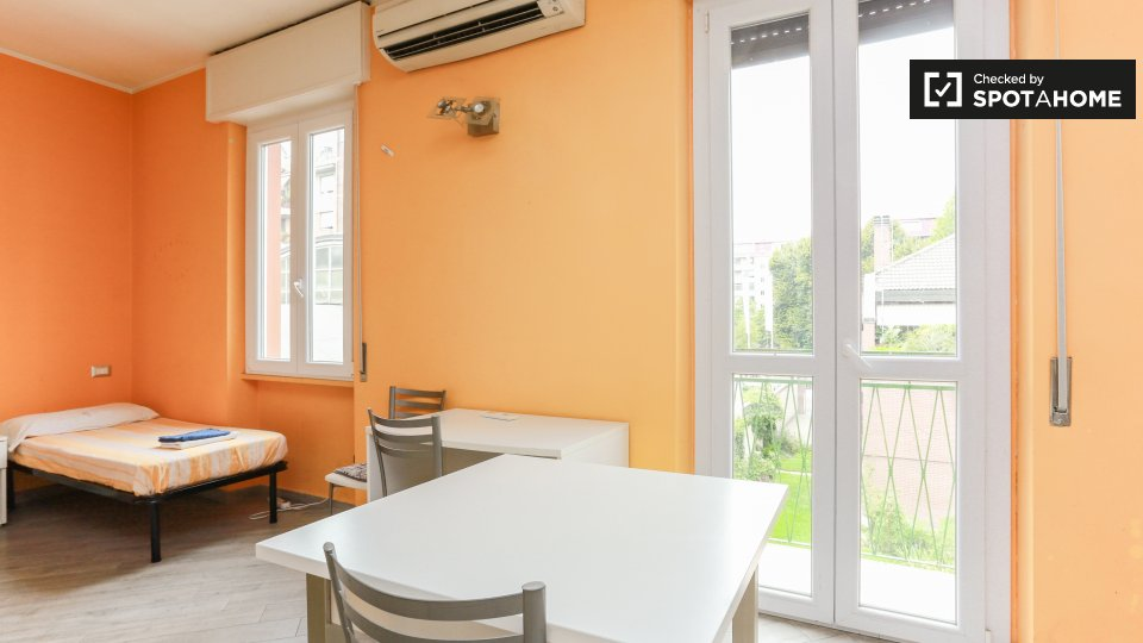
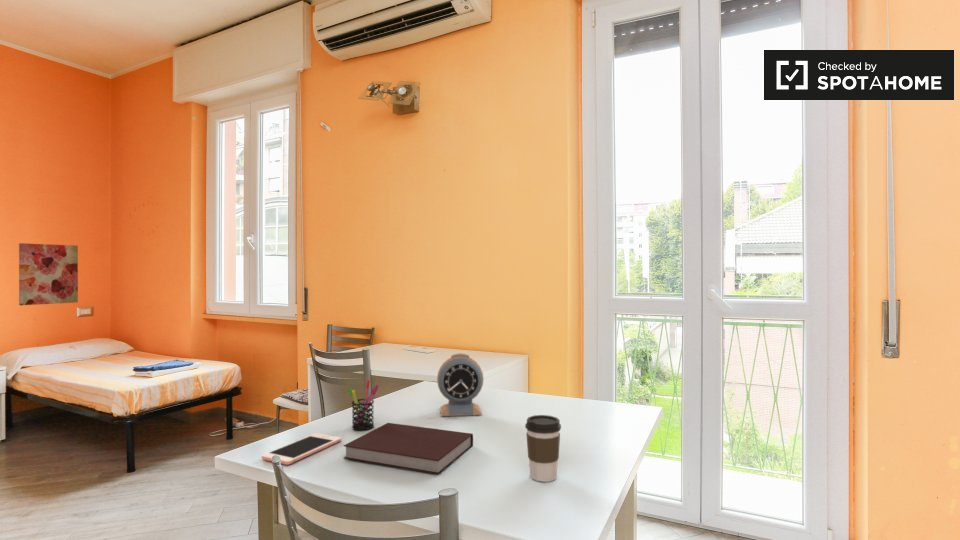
+ cell phone (303, 447)
+ alarm clock (460, 382)
+ notebook (410, 445)
+ pen holder (361, 404)
+ coffee cup (543, 447)
+ wall art (49, 274)
